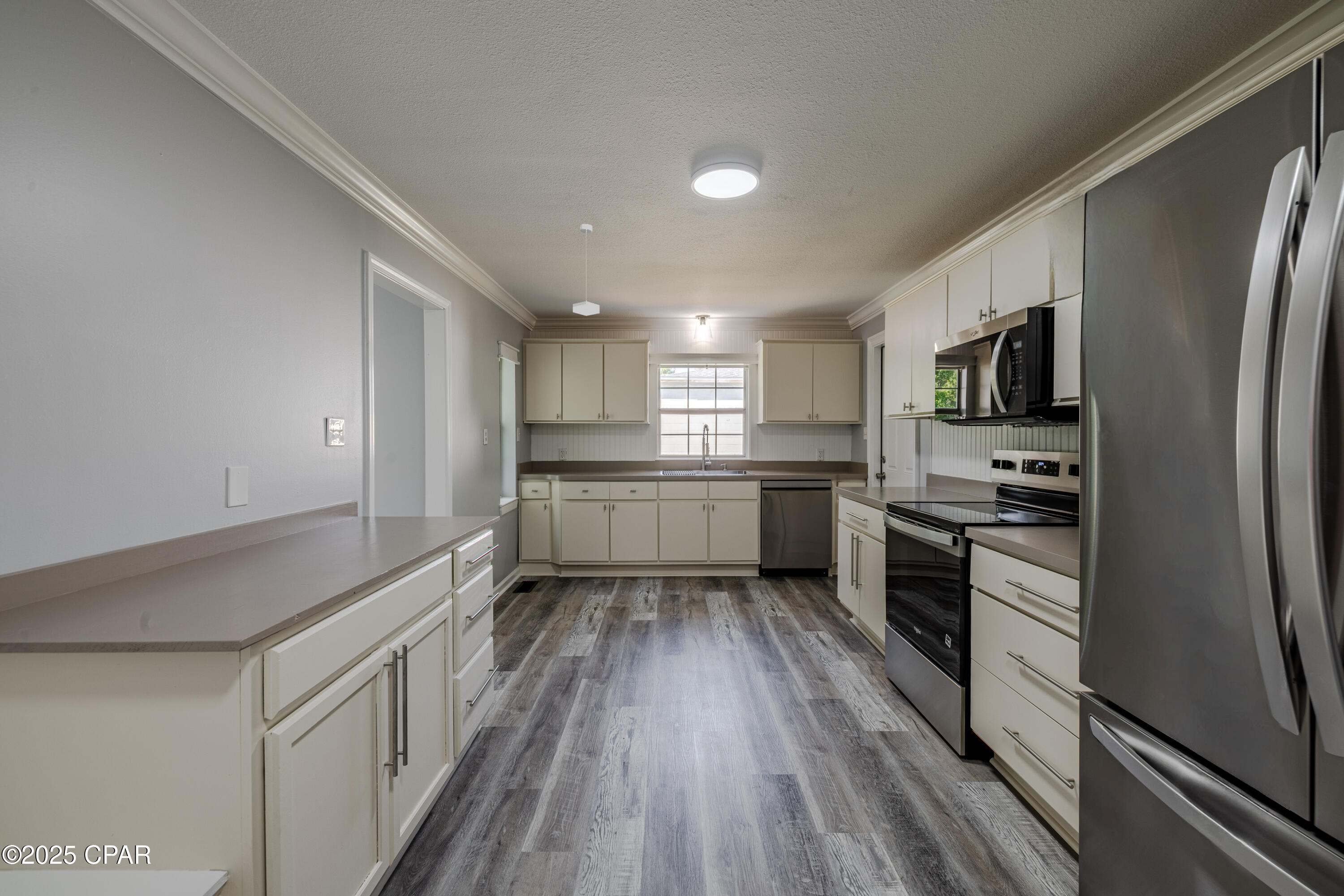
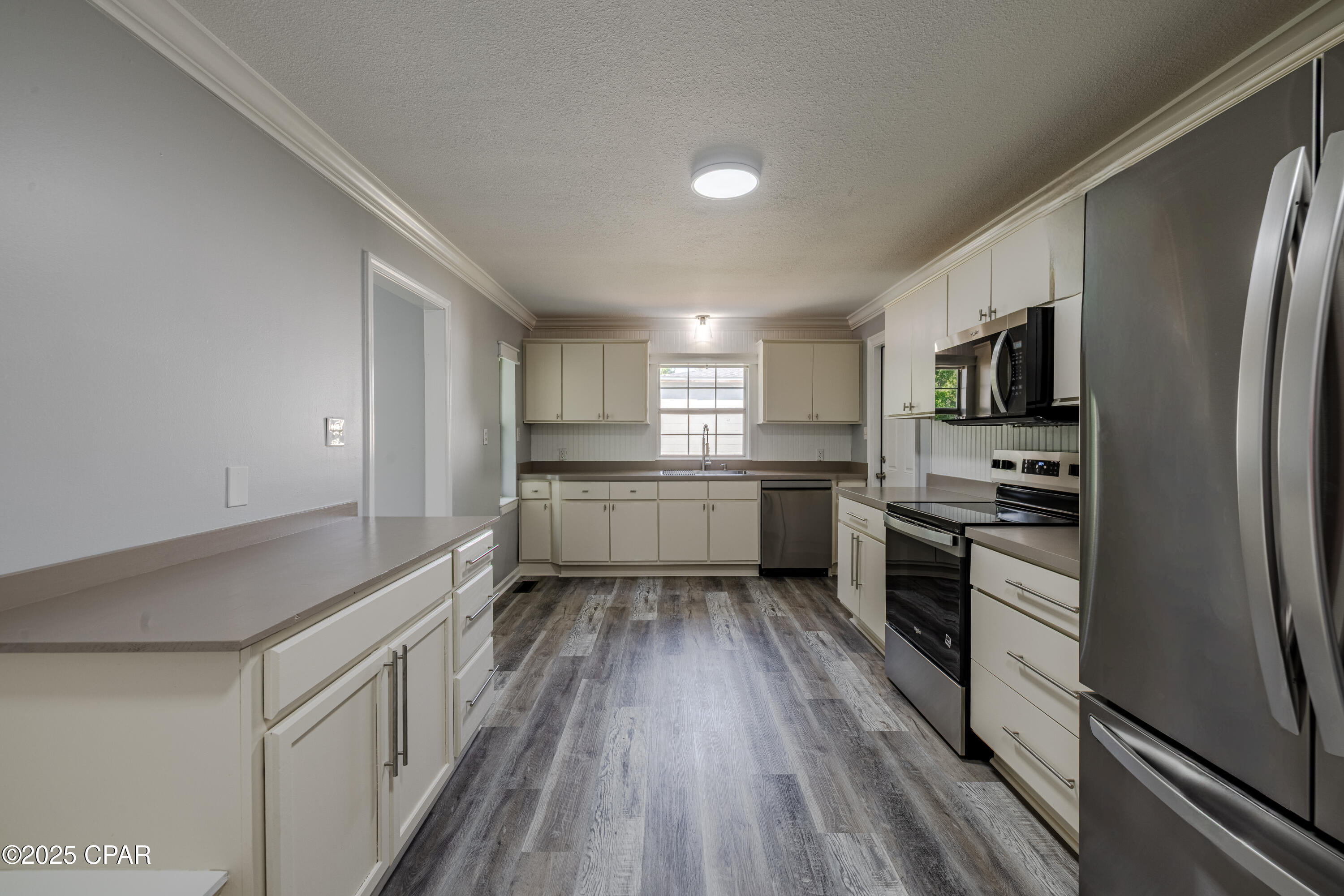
- pendant lamp (586, 270)
